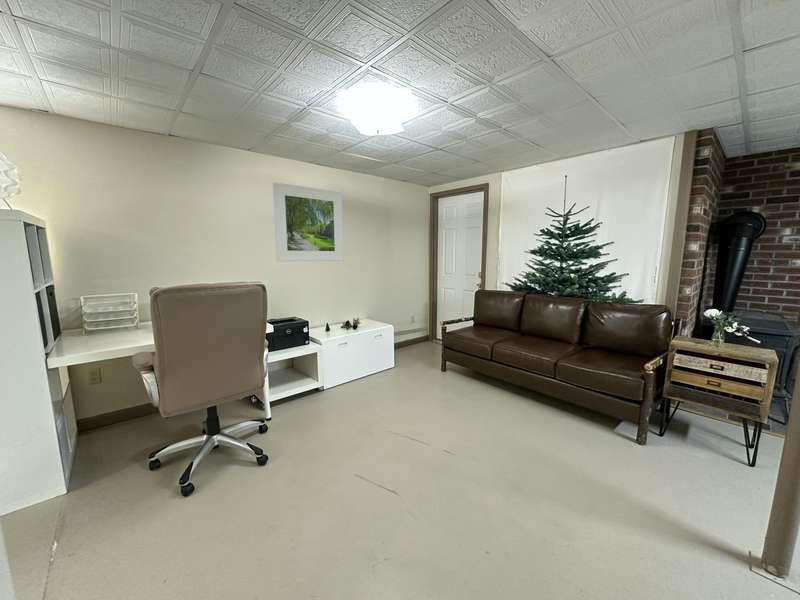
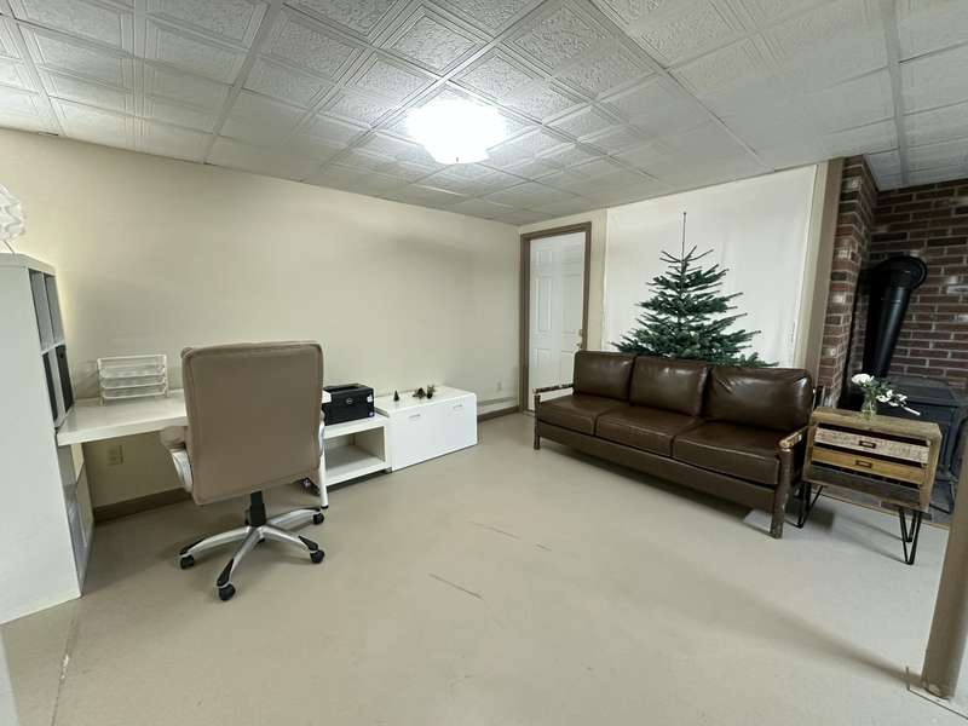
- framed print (311, 225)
